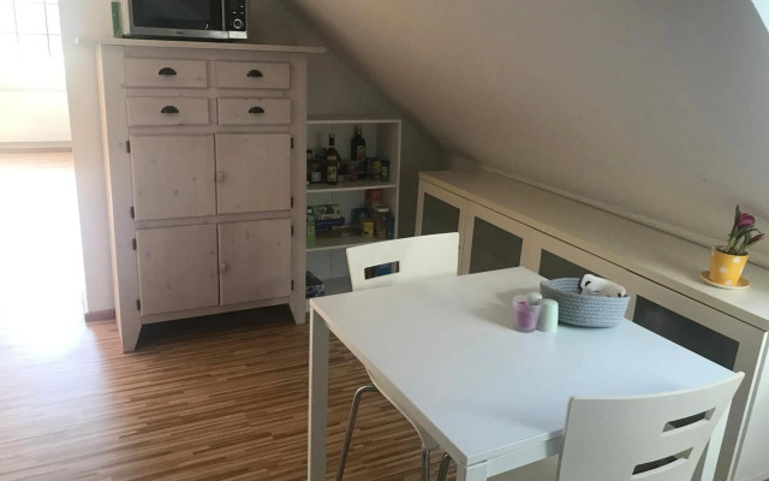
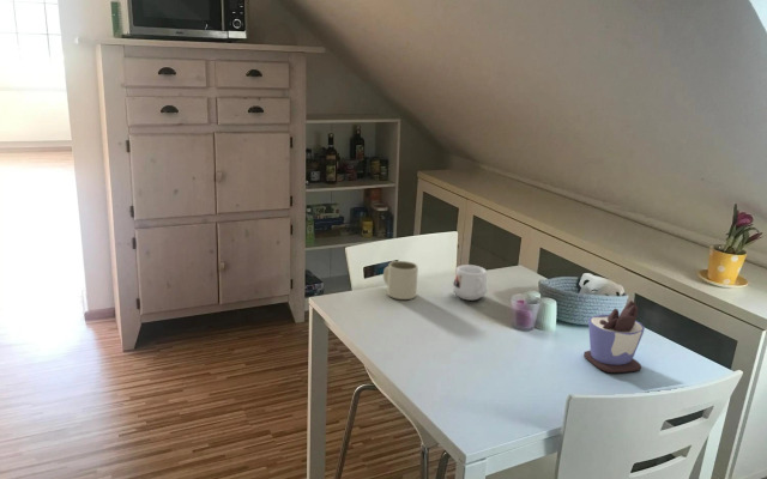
+ mug (398, 278)
+ cup (615, 332)
+ mug (471, 284)
